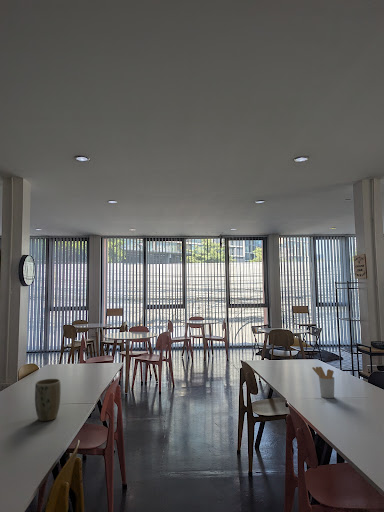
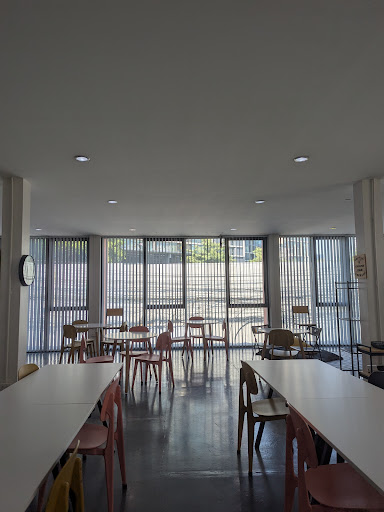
- plant pot (47, 399)
- utensil holder (323, 381)
